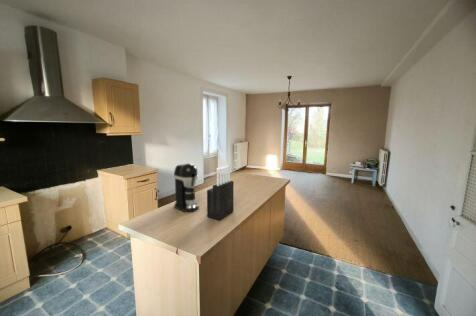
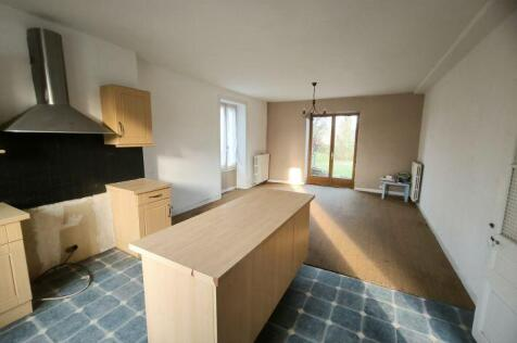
- coffee maker (185, 185)
- knife block (219, 190)
